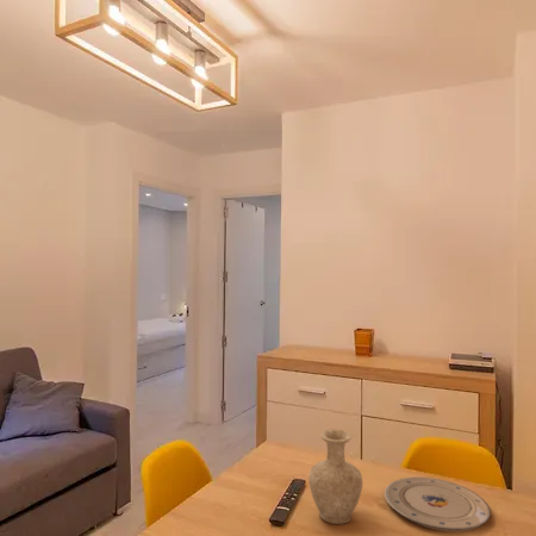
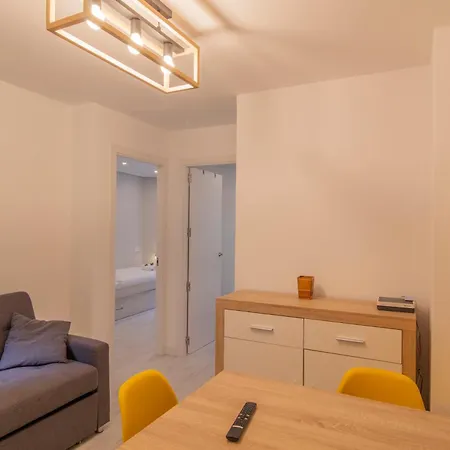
- plate (435, 501)
- vase (335, 474)
